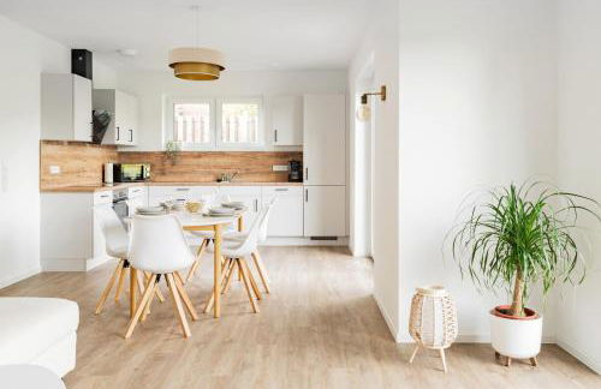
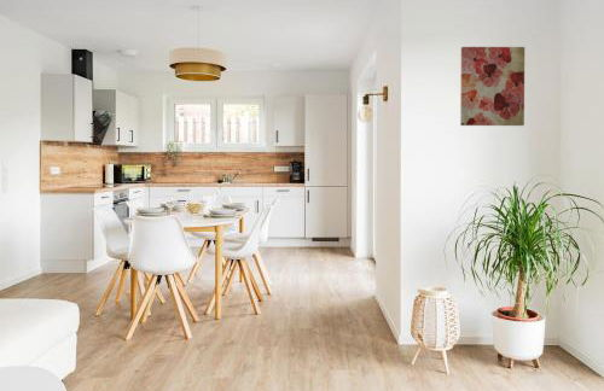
+ wall art (492, 86)
